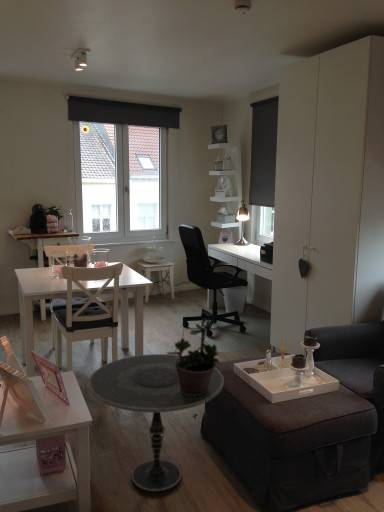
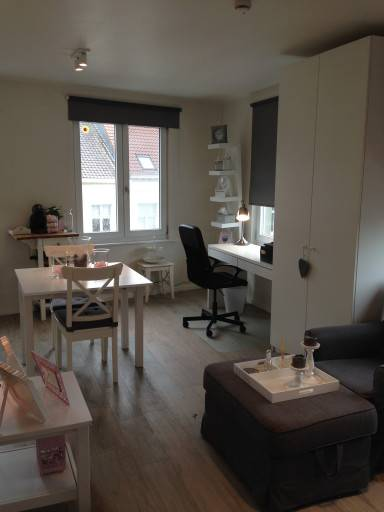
- potted plant (196, 352)
- side table (156, 427)
